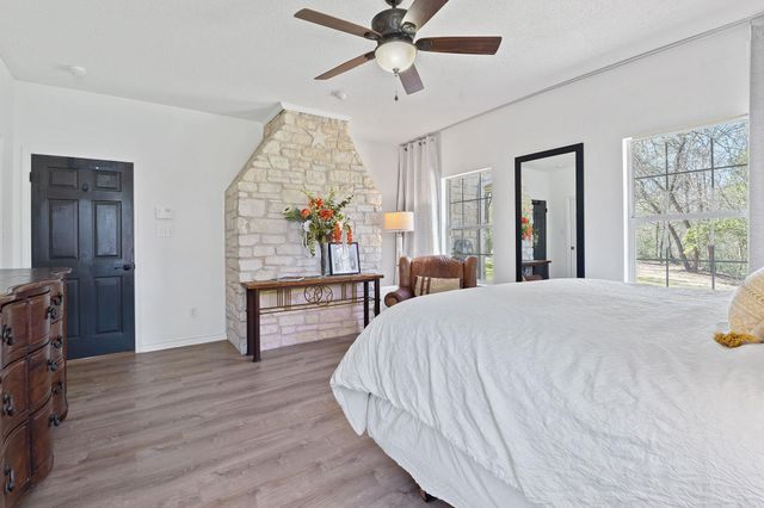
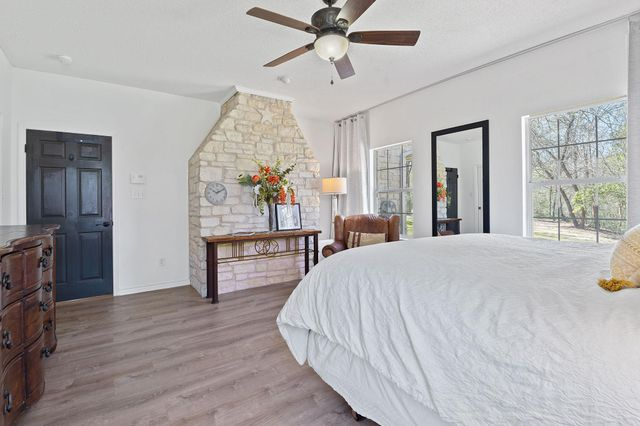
+ wall clock (217, 193)
